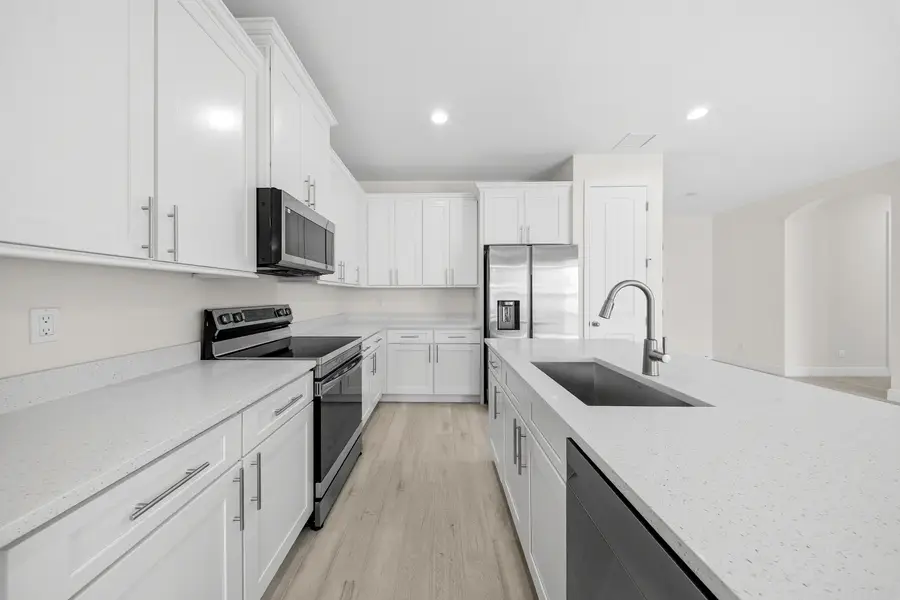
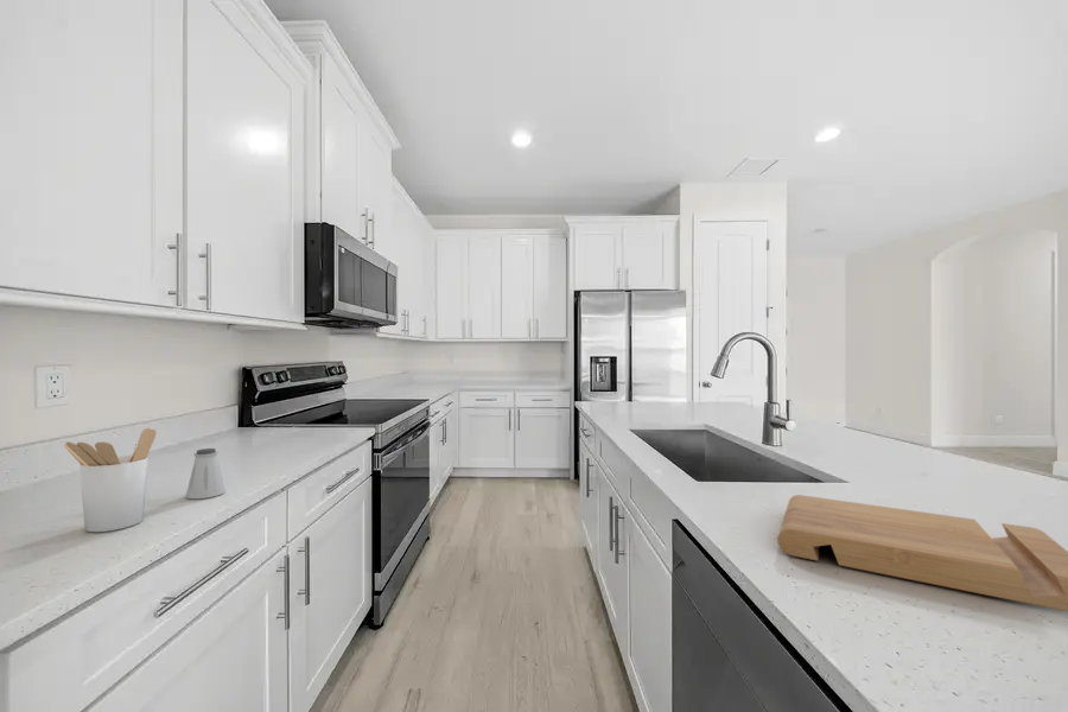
+ cutting board (913, 541)
+ utensil holder (107, 479)
+ saltshaker (205, 471)
